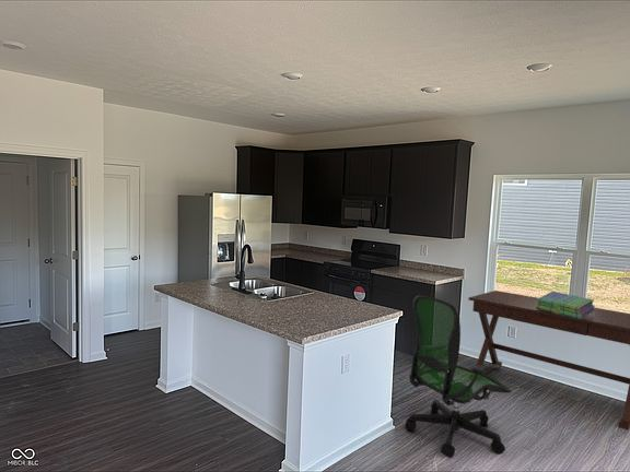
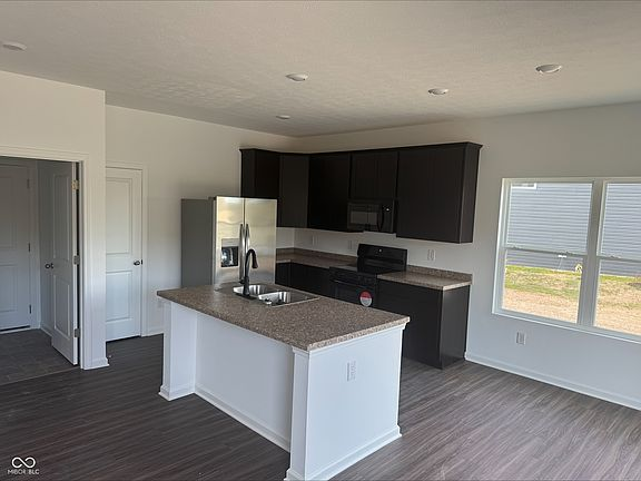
- desk (555, 358)
- office chair (460, 366)
- stack of books (564, 306)
